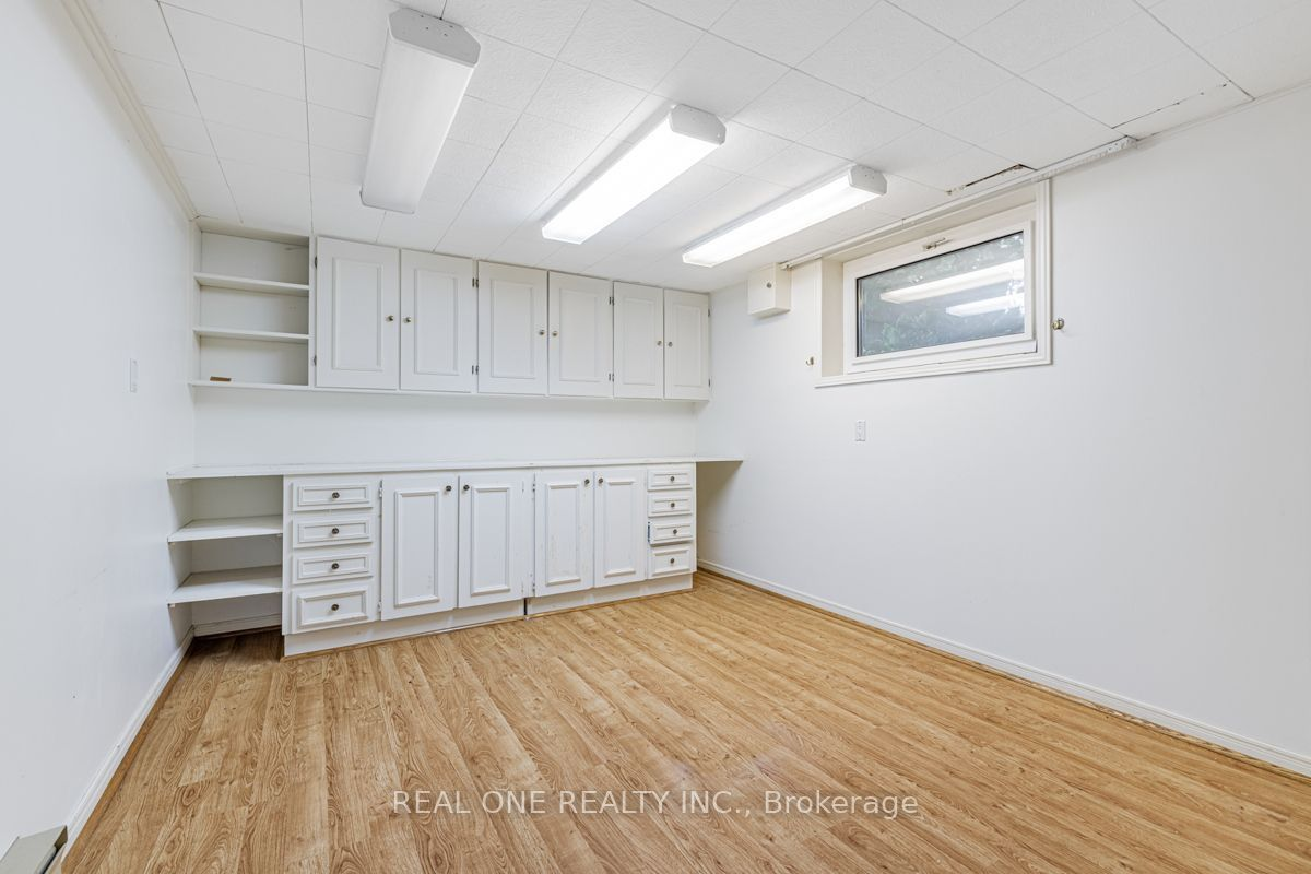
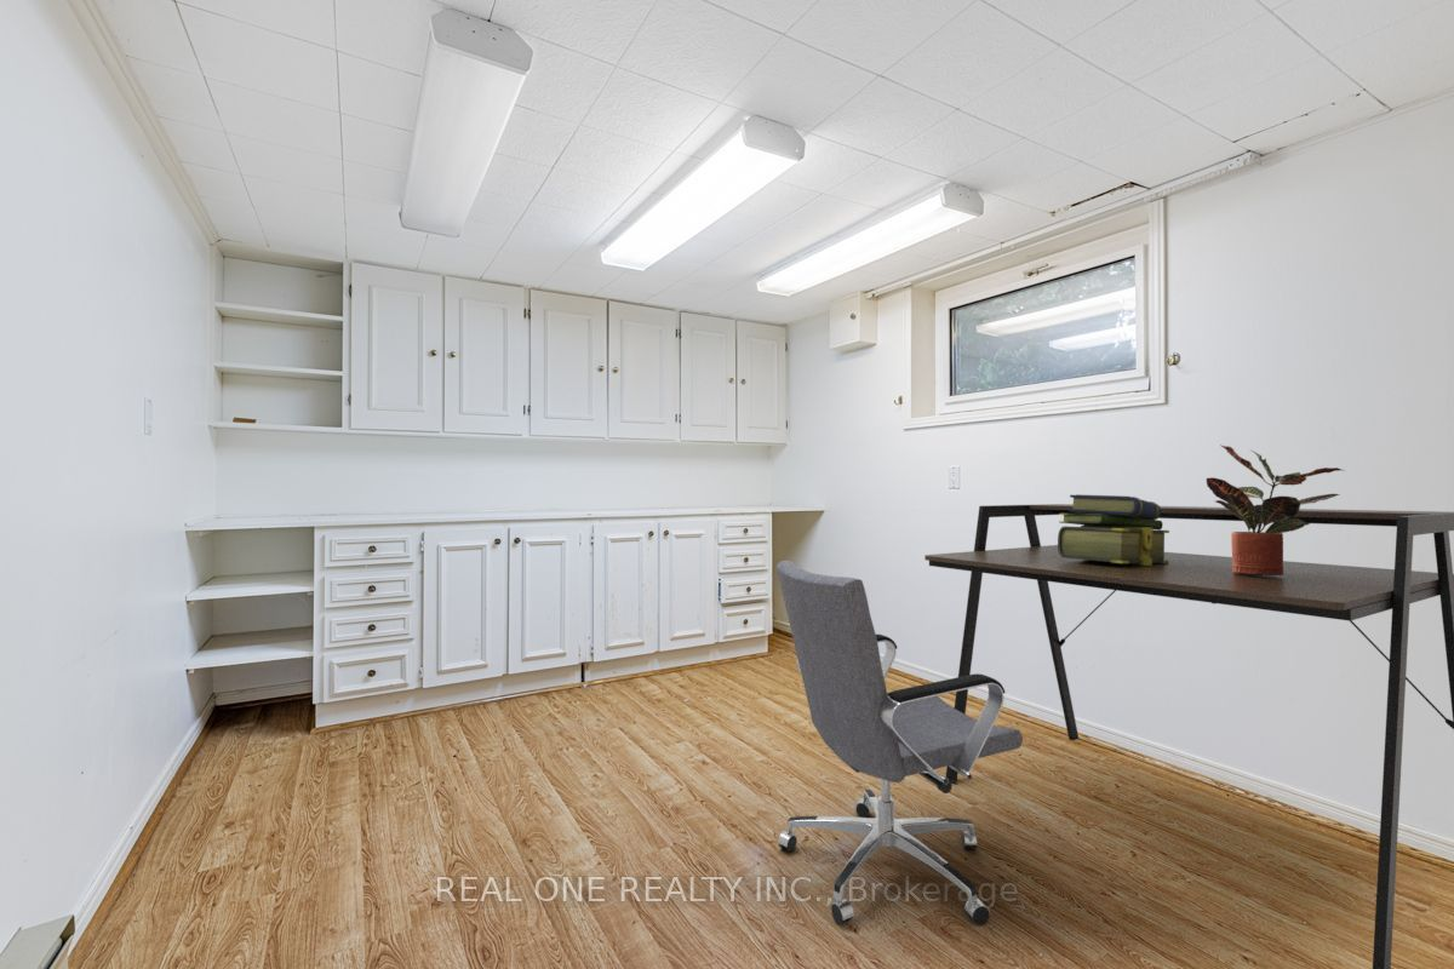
+ stack of books (1111, 527)
+ office chair (889, 713)
+ potted plant (1273, 509)
+ desk (1173, 597)
